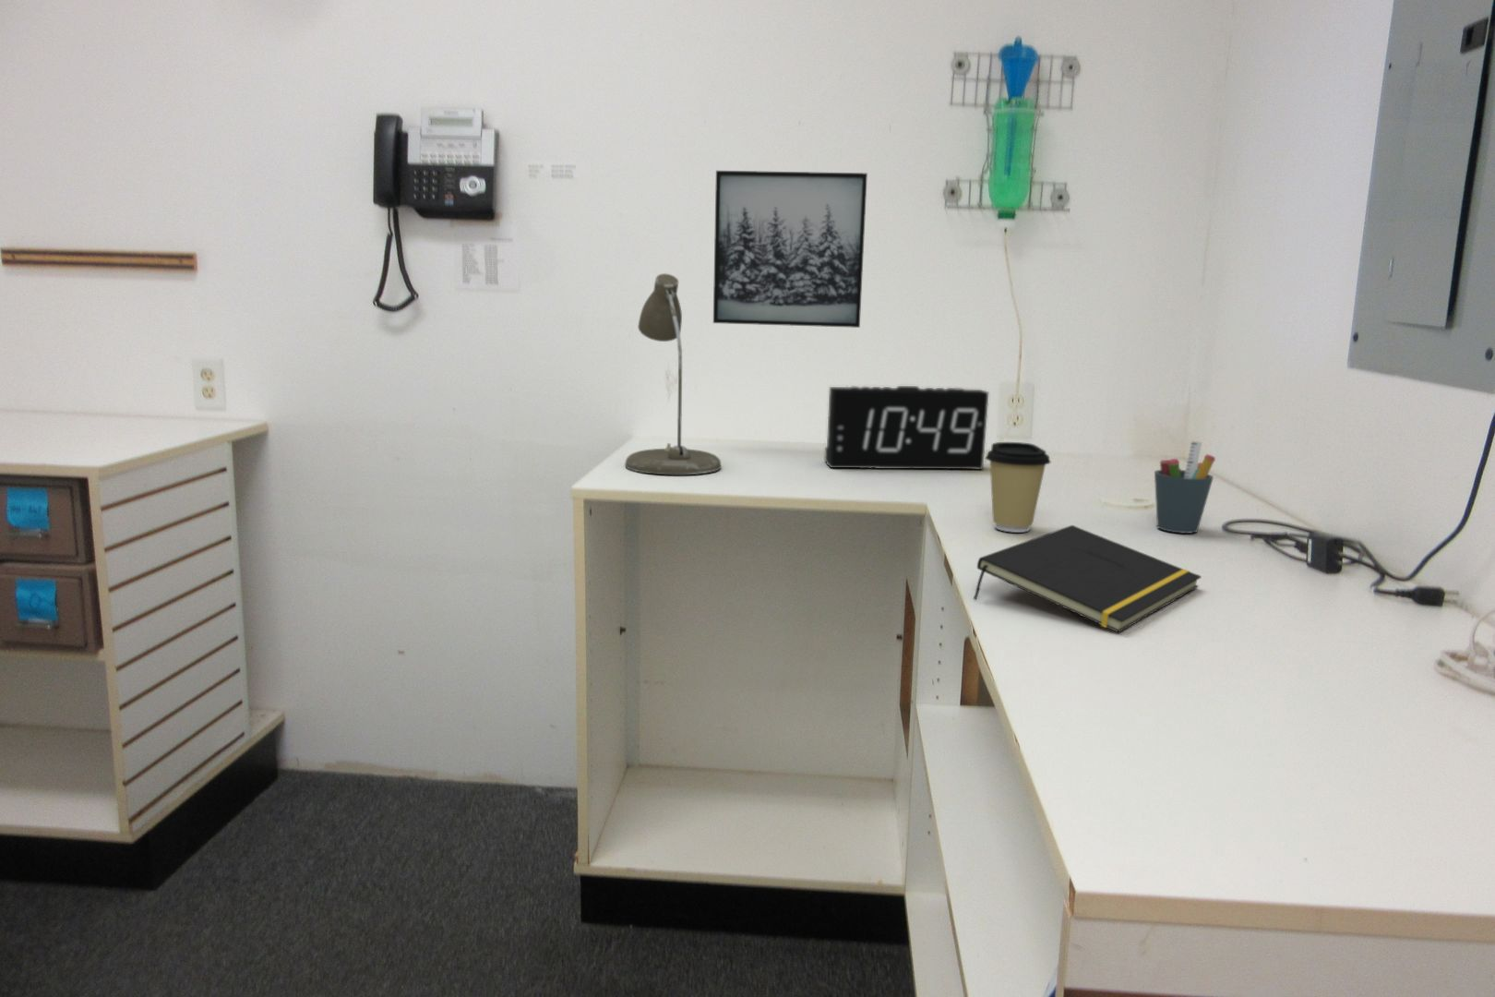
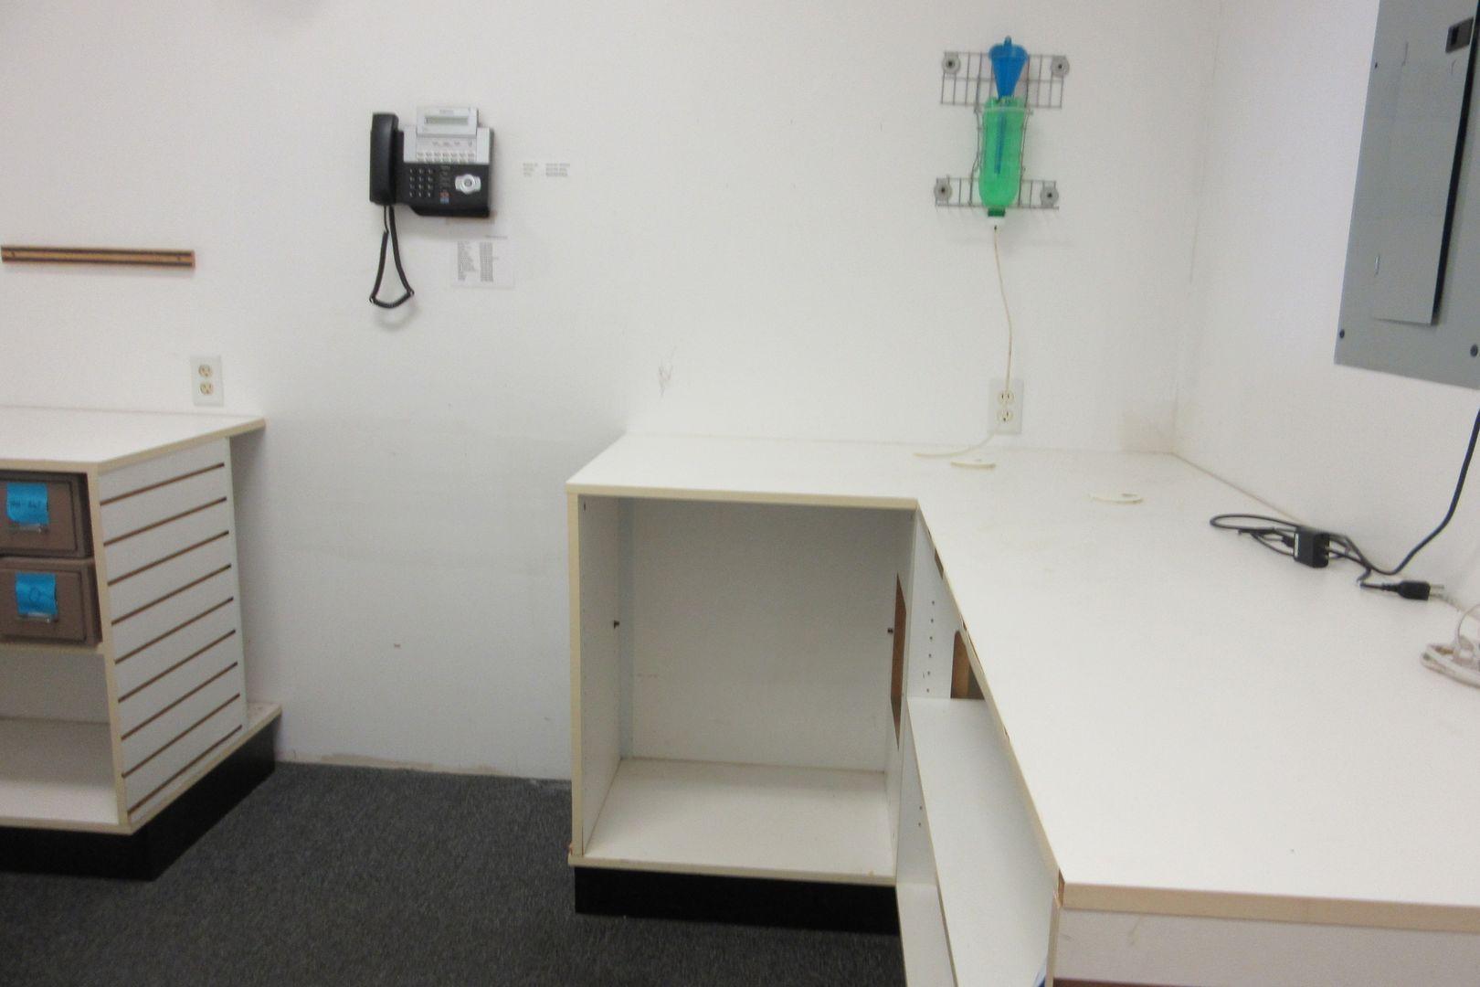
- notepad (1091, 572)
- pen holder (1182, 486)
- coffee cup (1016, 487)
- wall art (789, 249)
- alarm clock (904, 425)
- desk lamp (679, 371)
